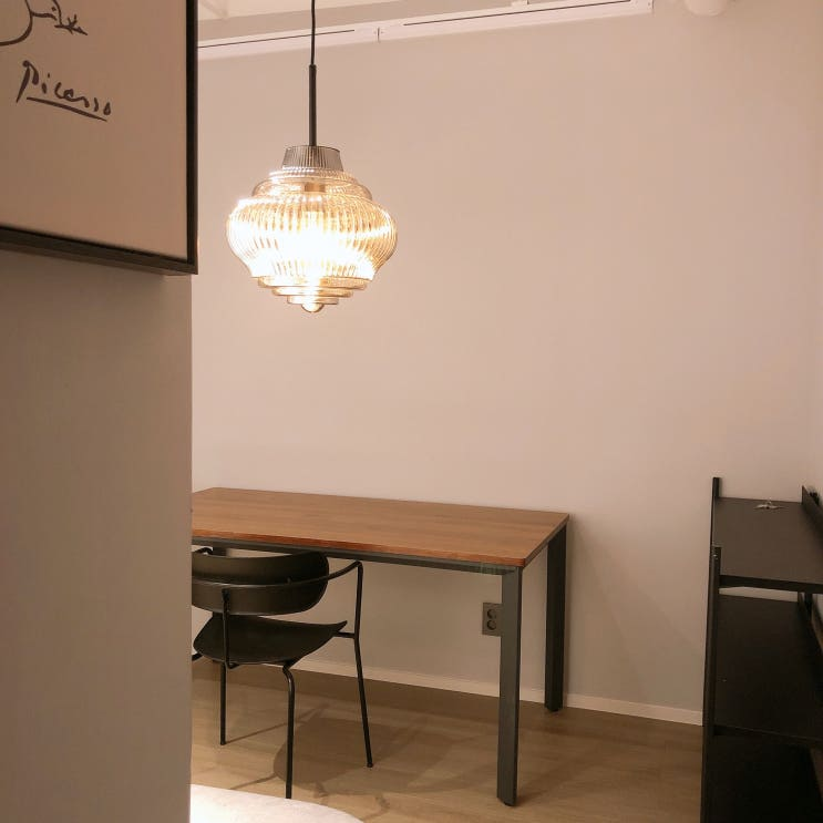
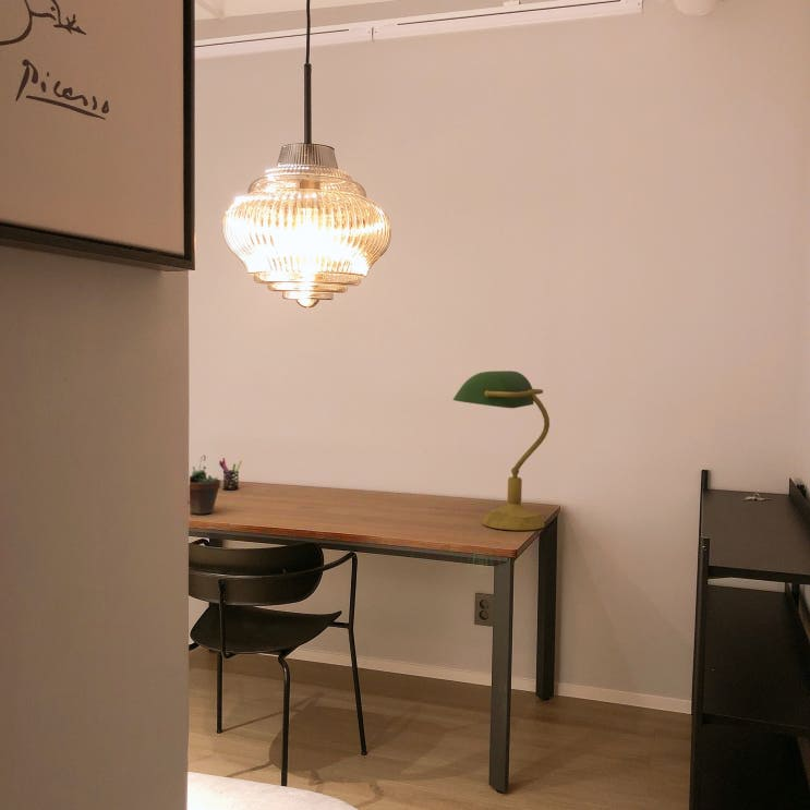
+ succulent plant (202, 483)
+ pen holder (230, 473)
+ desk lamp (521, 457)
